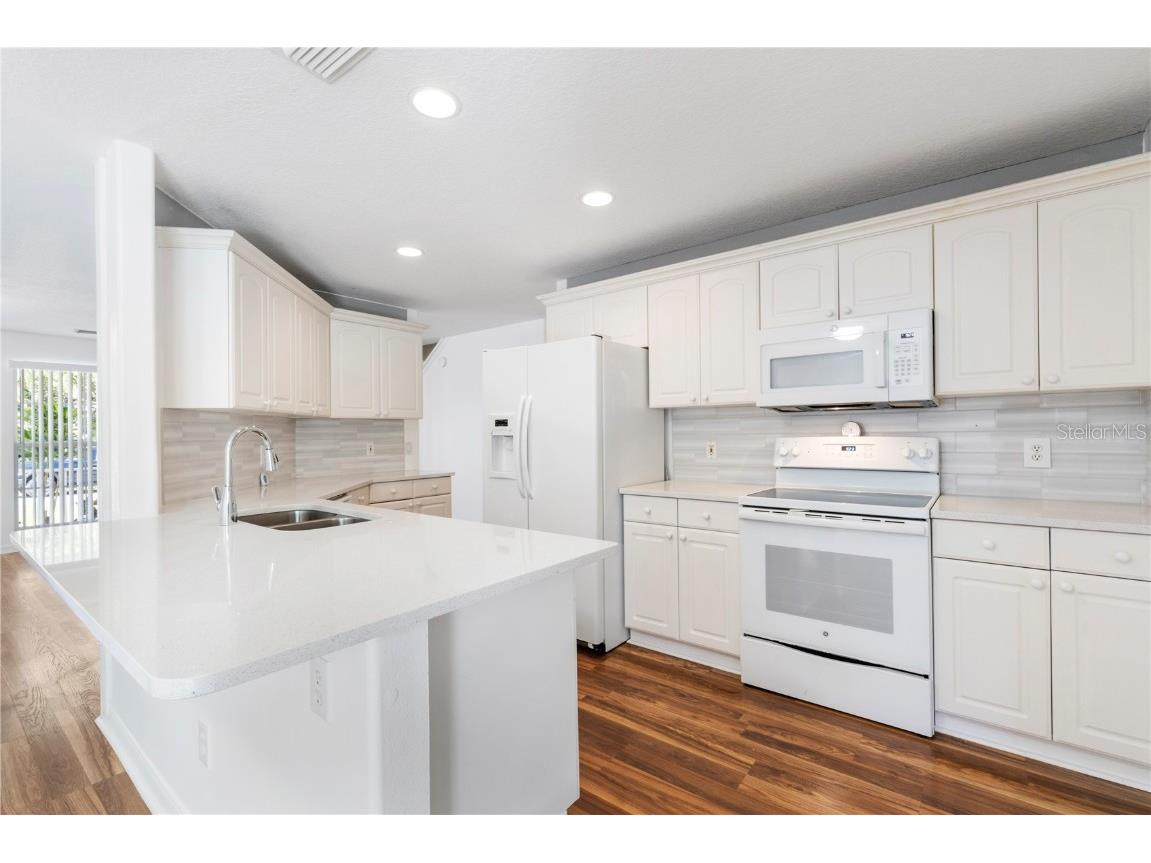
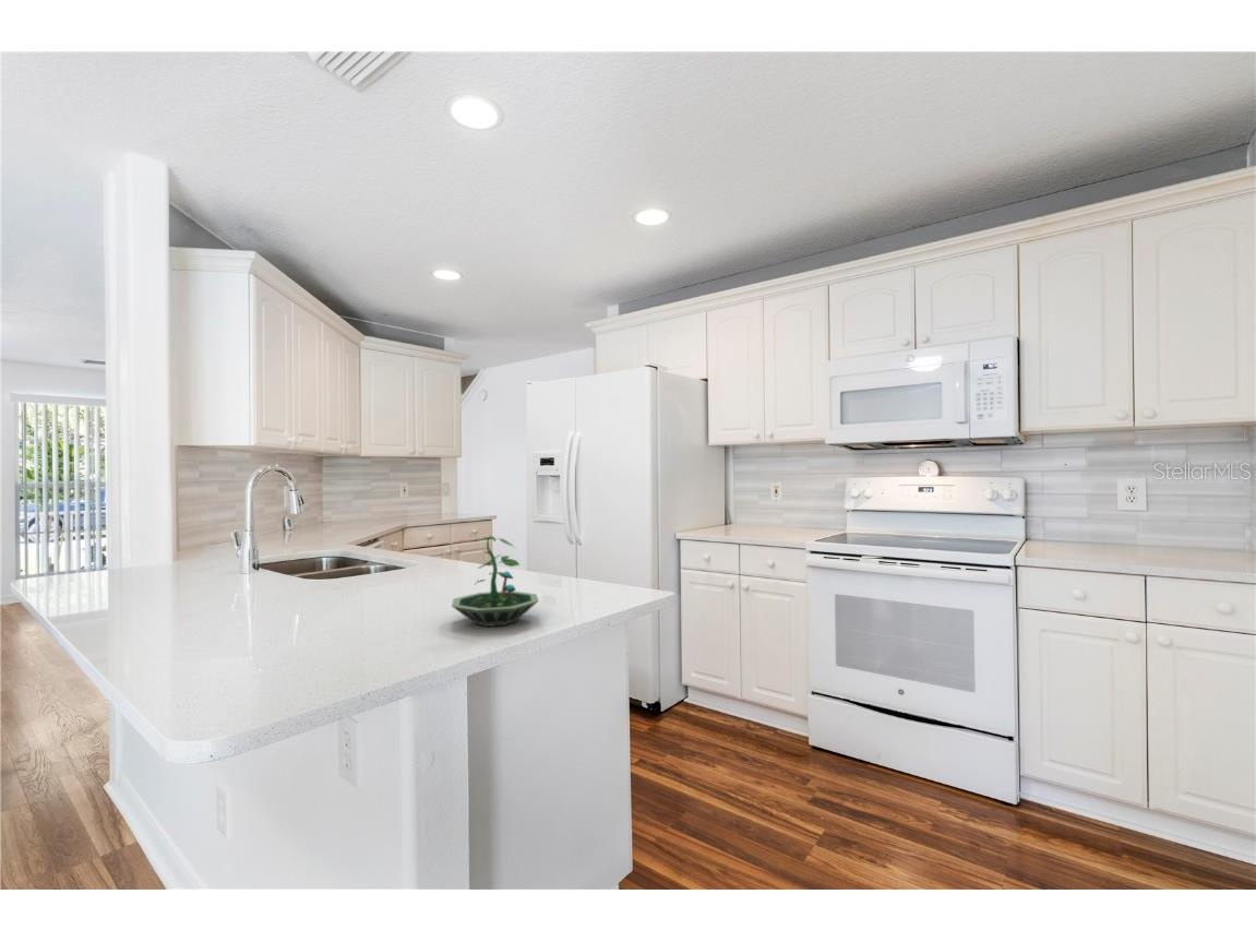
+ terrarium (492, 553)
